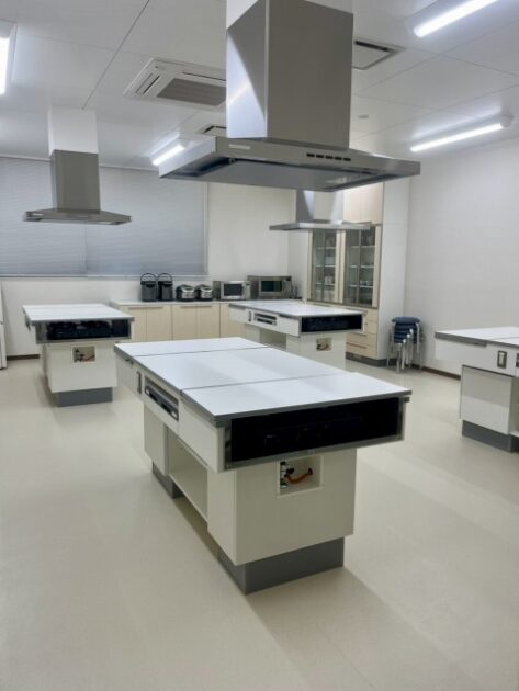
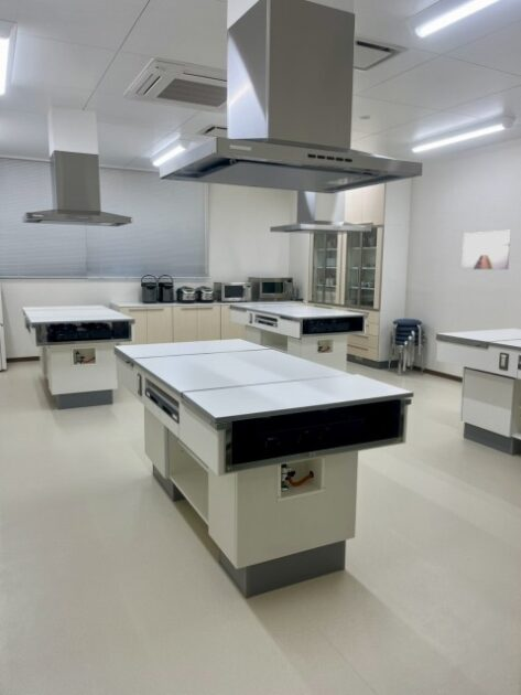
+ wall art (485, 250)
